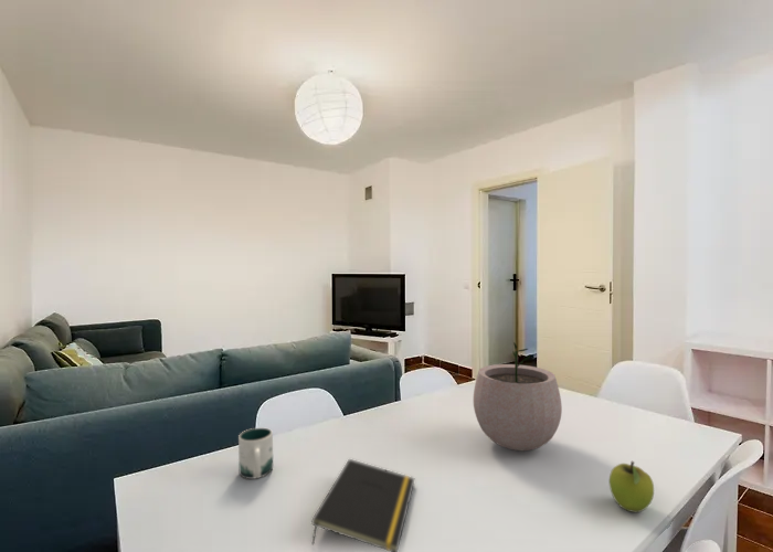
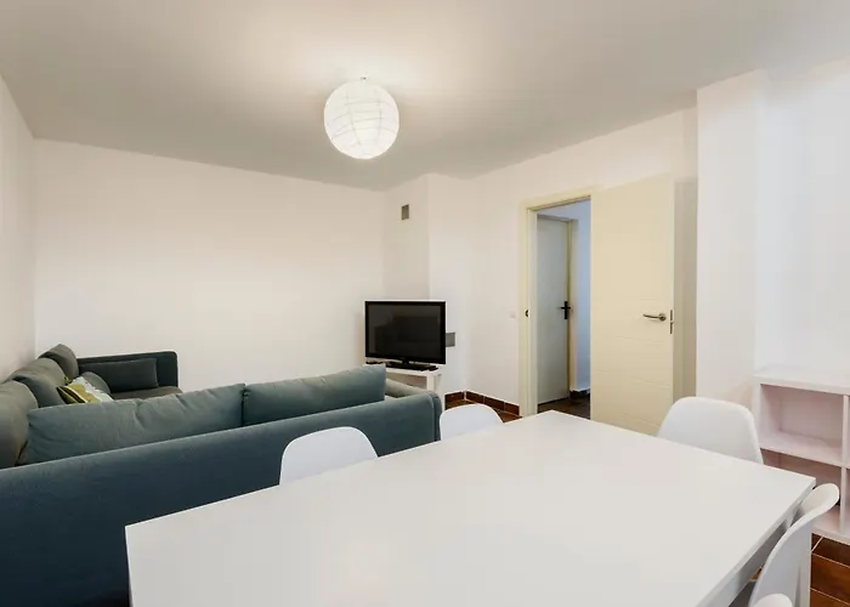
- fruit (631, 485)
- plant pot (516, 393)
- notepad (369, 498)
- mug (256, 455)
